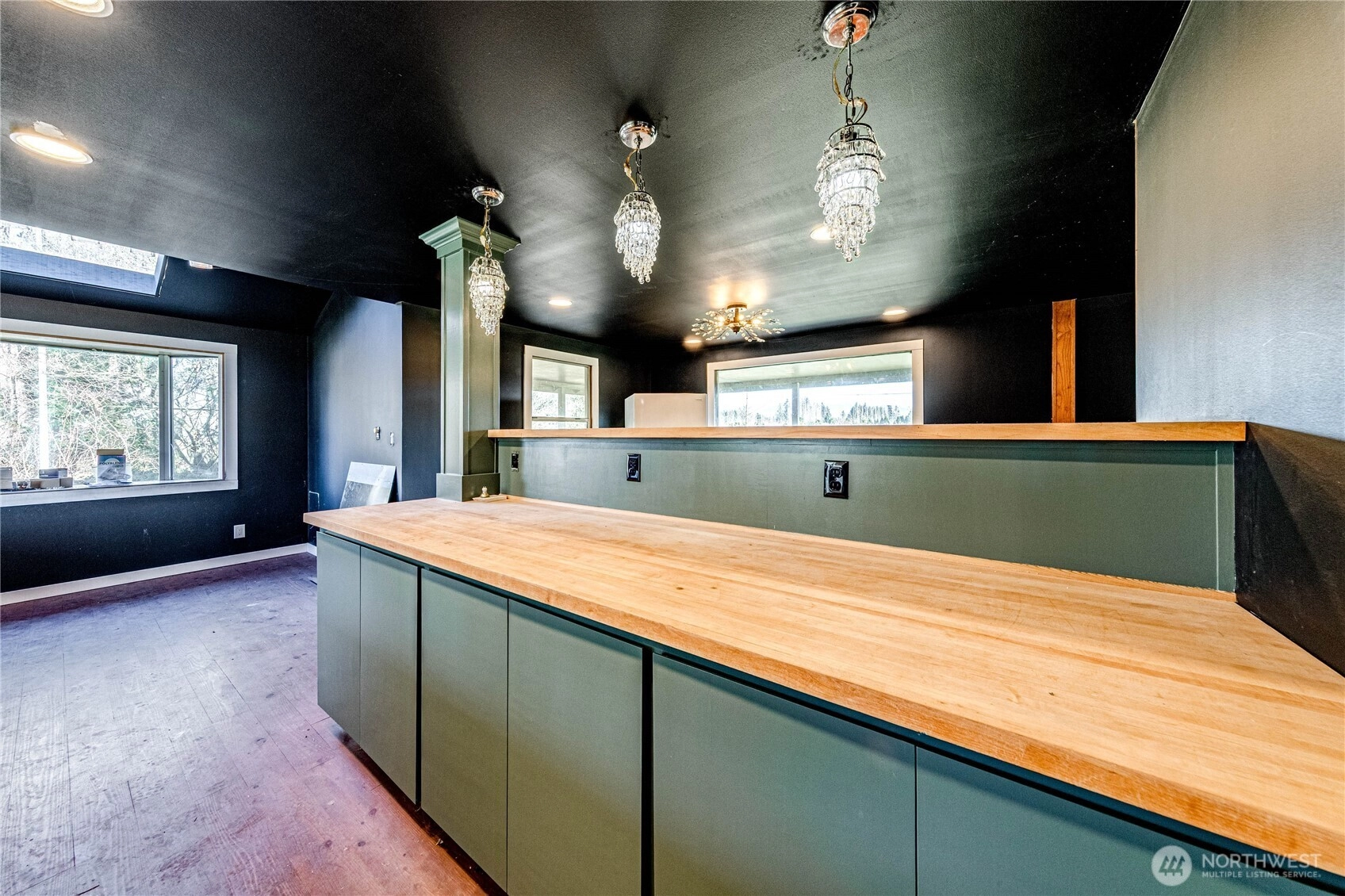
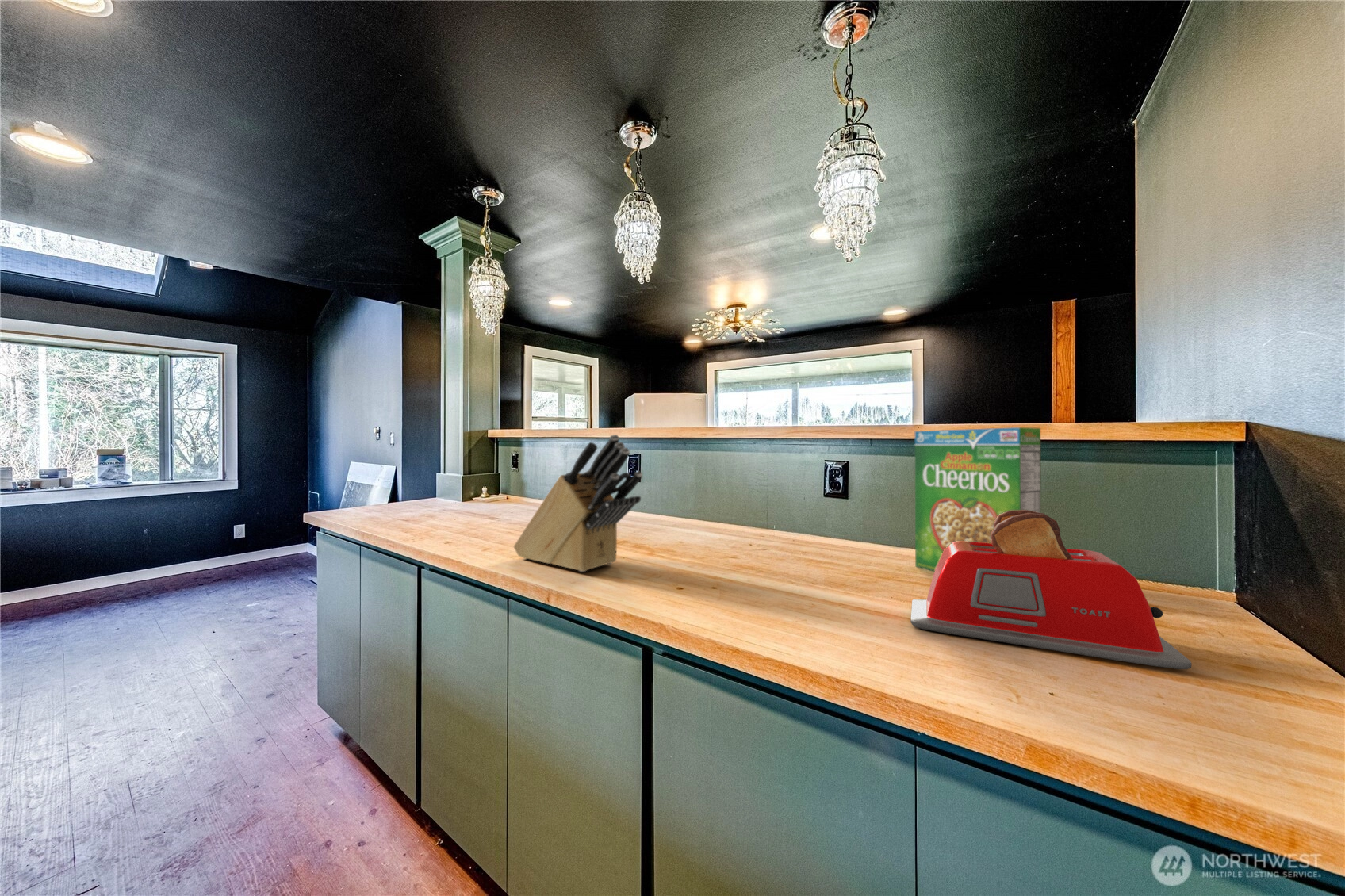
+ cereal box (973, 503)
+ toaster (1028, 572)
+ knife block (575, 499)
